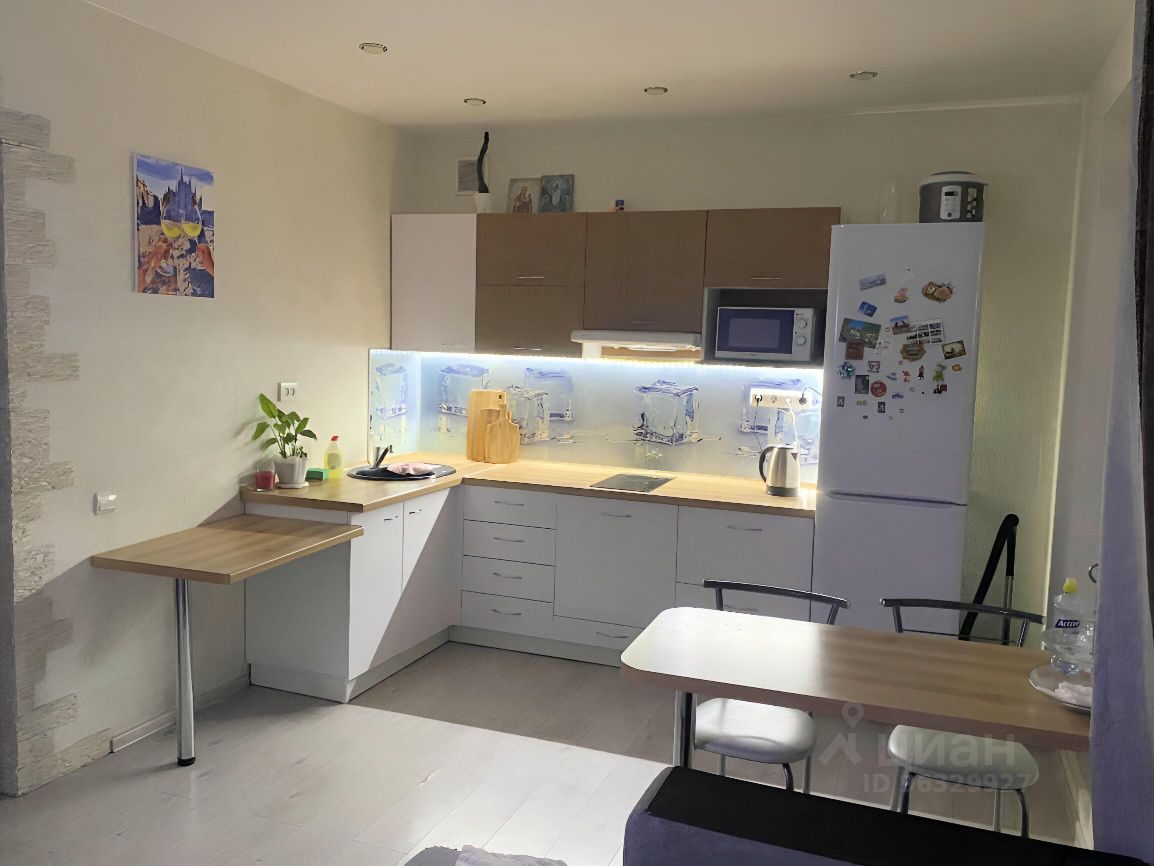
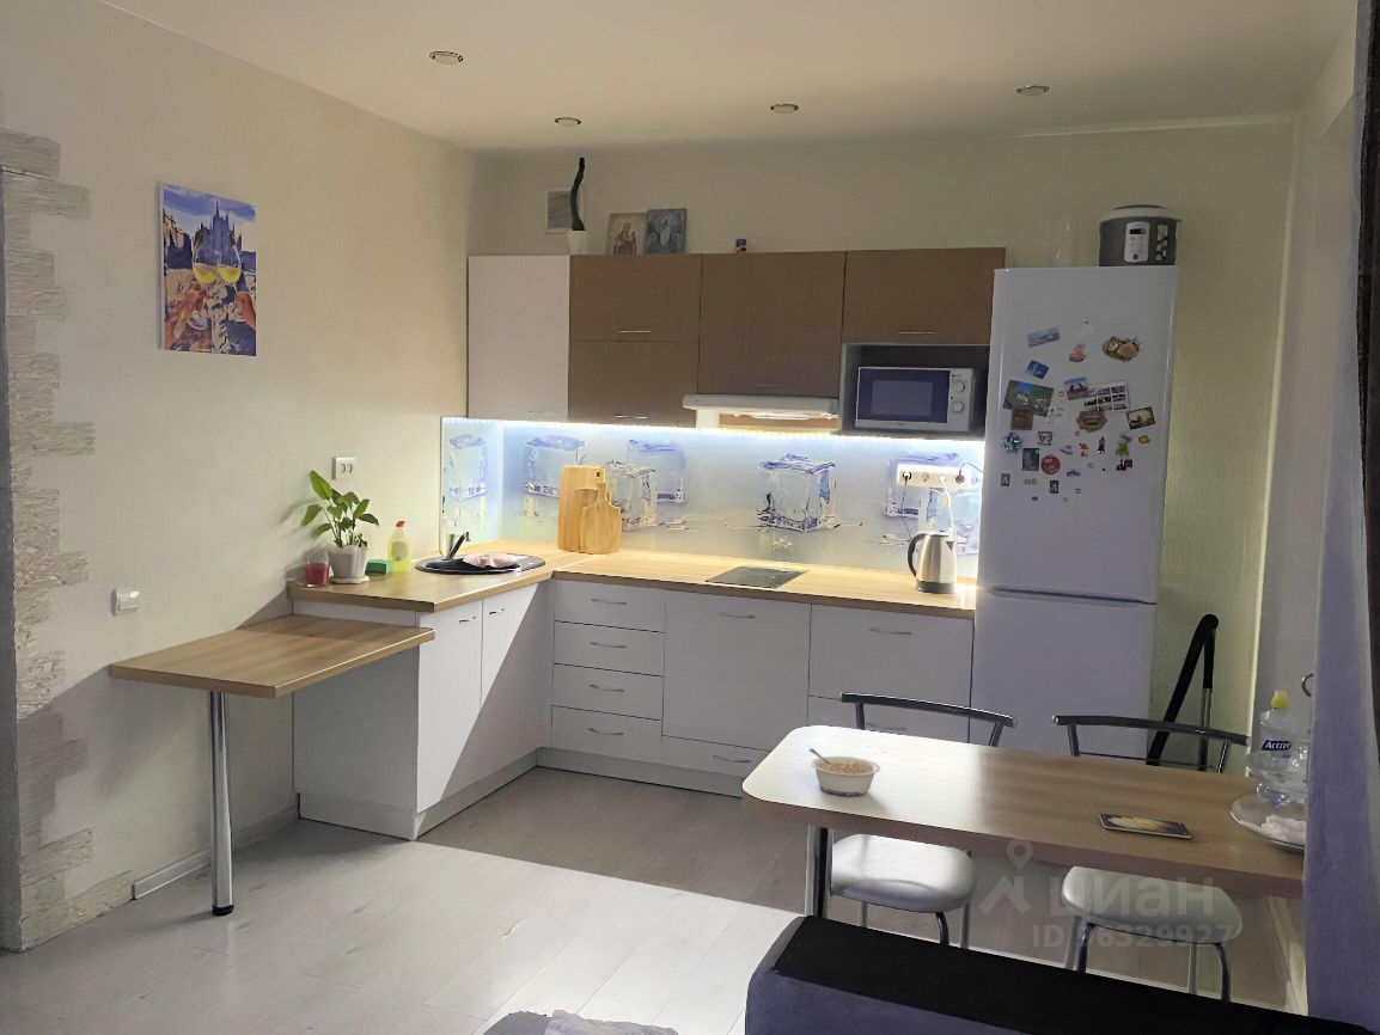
+ legume (842, 773)
+ smartphone (1143, 825)
